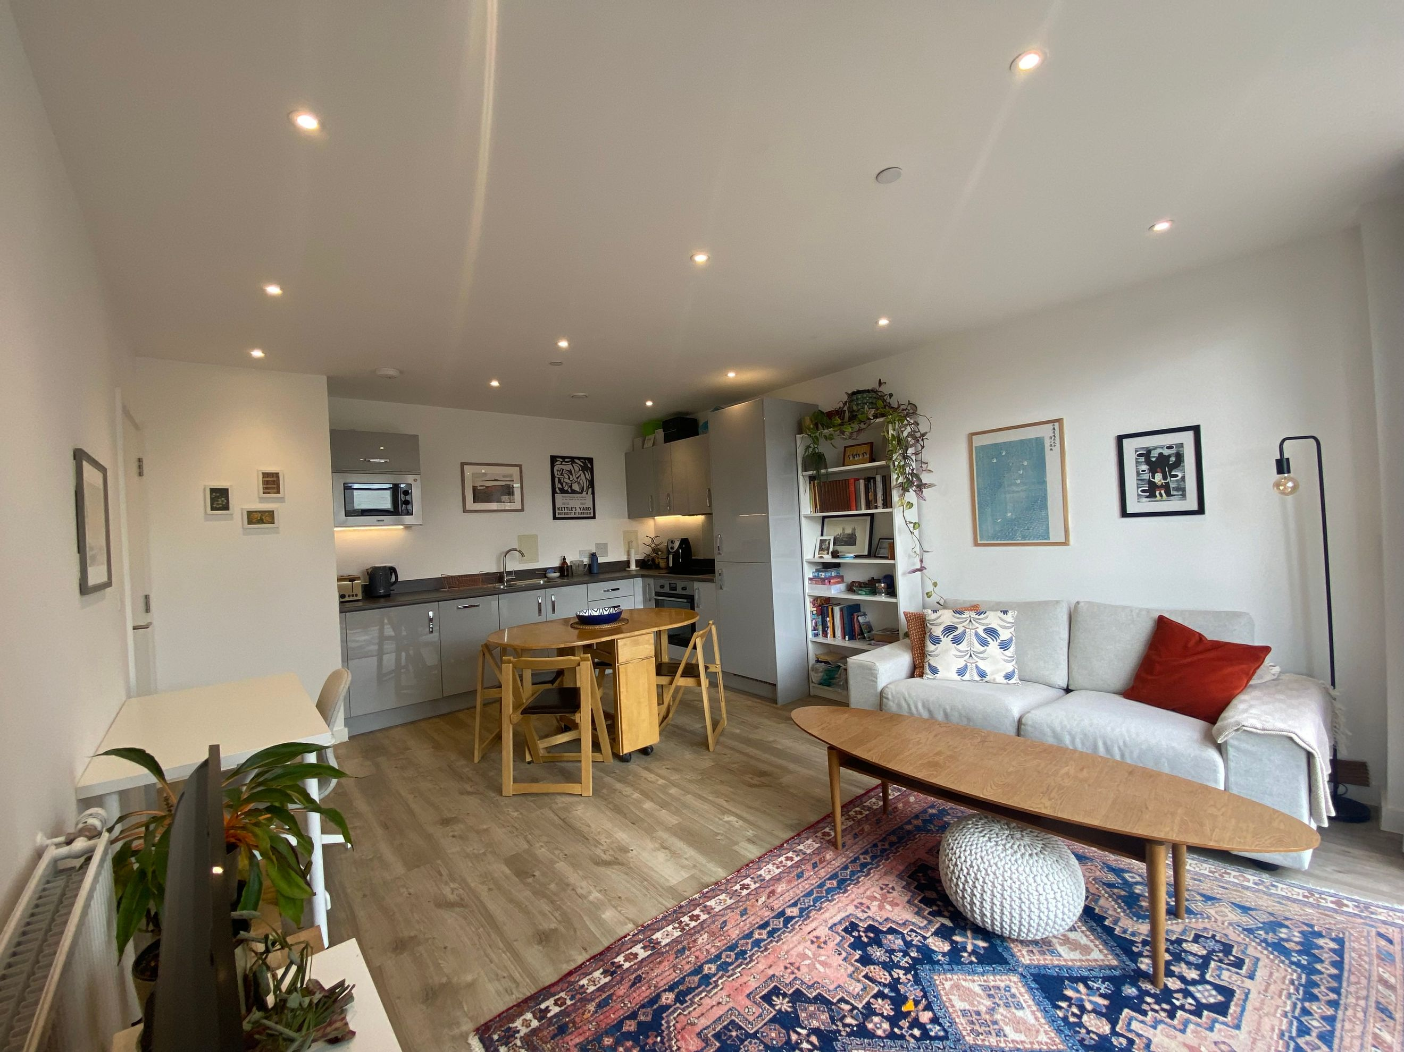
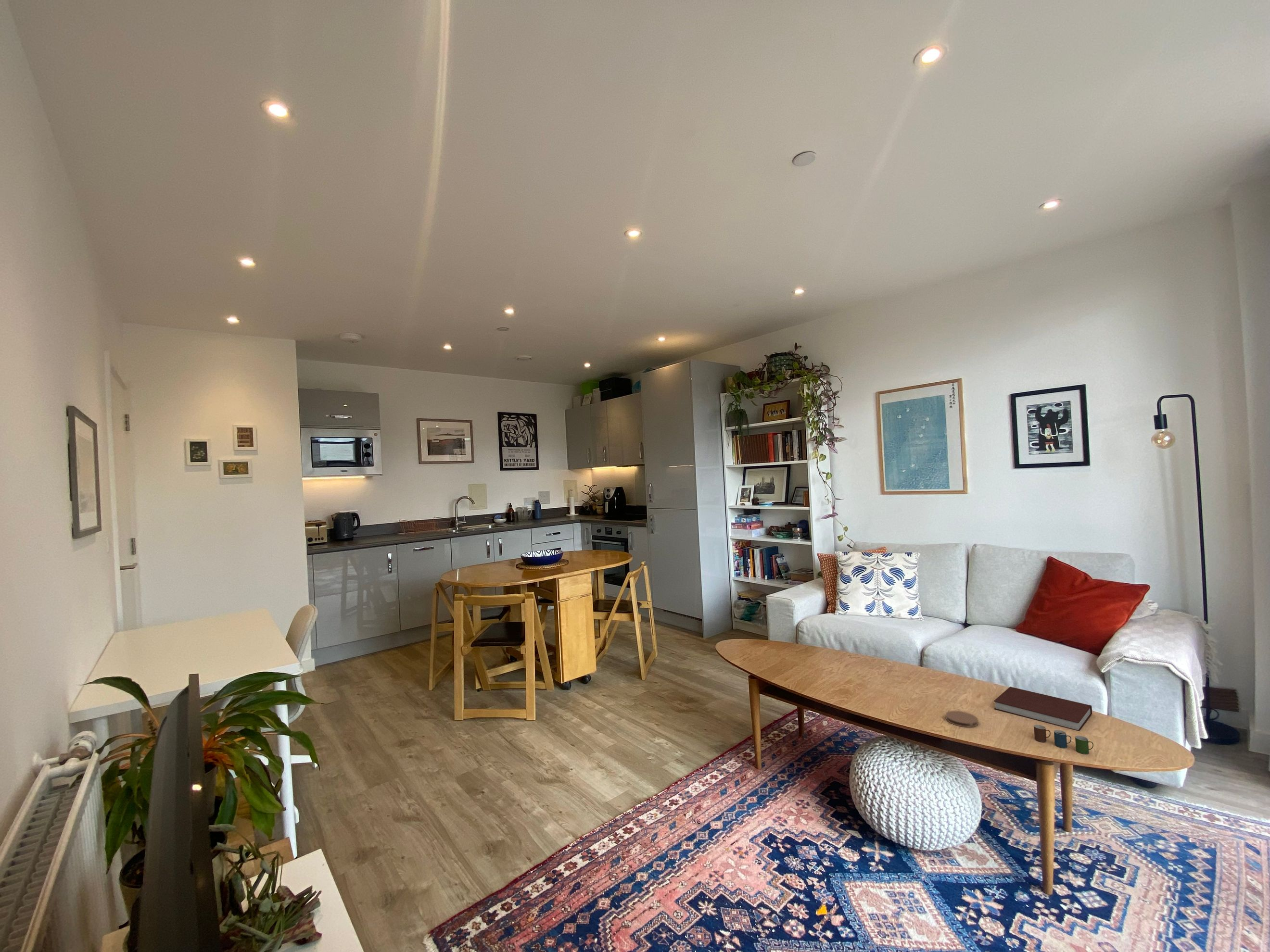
+ cup (1063, 735)
+ notebook (1041, 707)
+ coaster (962, 719)
